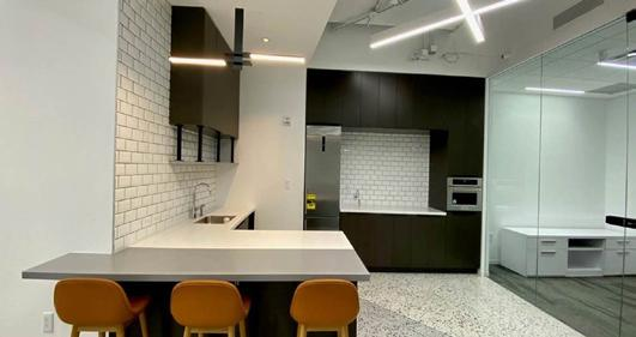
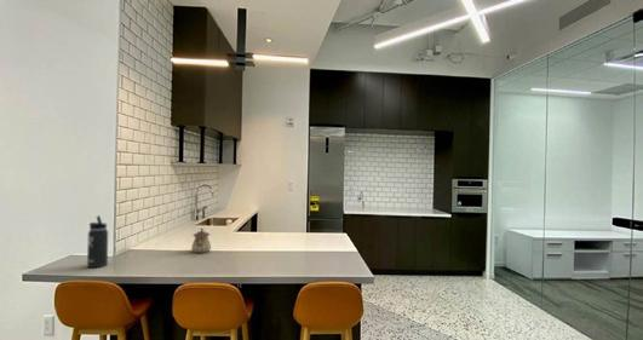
+ thermos bottle (97, 240)
+ teapot (201, 238)
